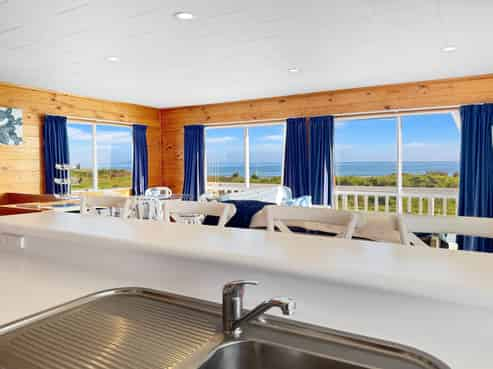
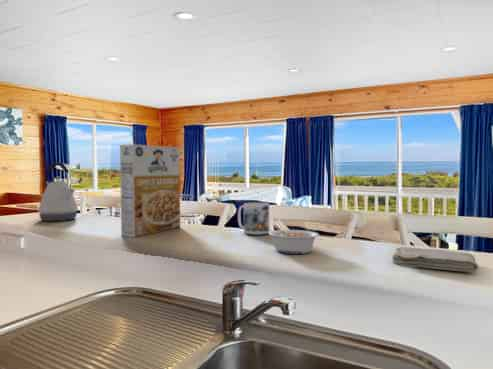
+ kettle (58, 191)
+ cereal box (151, 189)
+ mug (252, 218)
+ washcloth (433, 257)
+ legume (291, 240)
